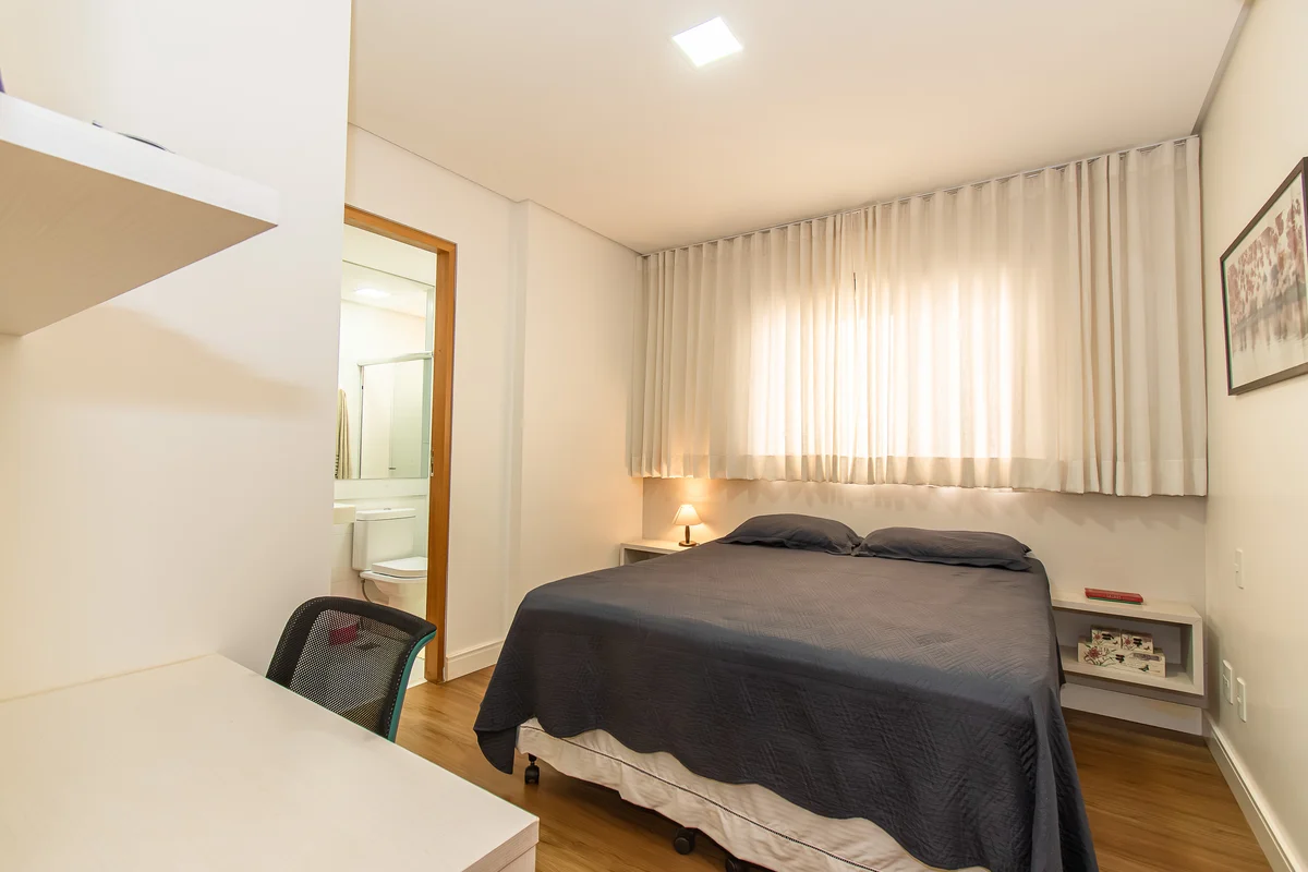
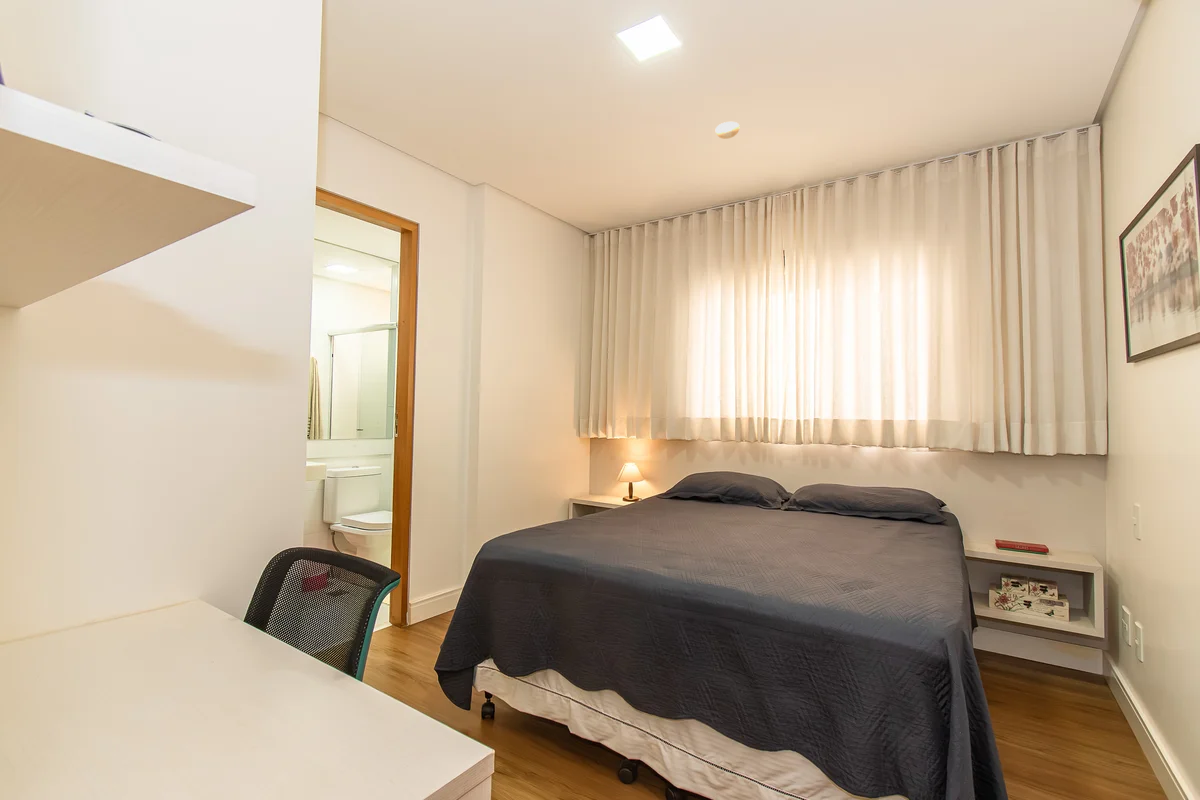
+ smoke detector (727, 130)
